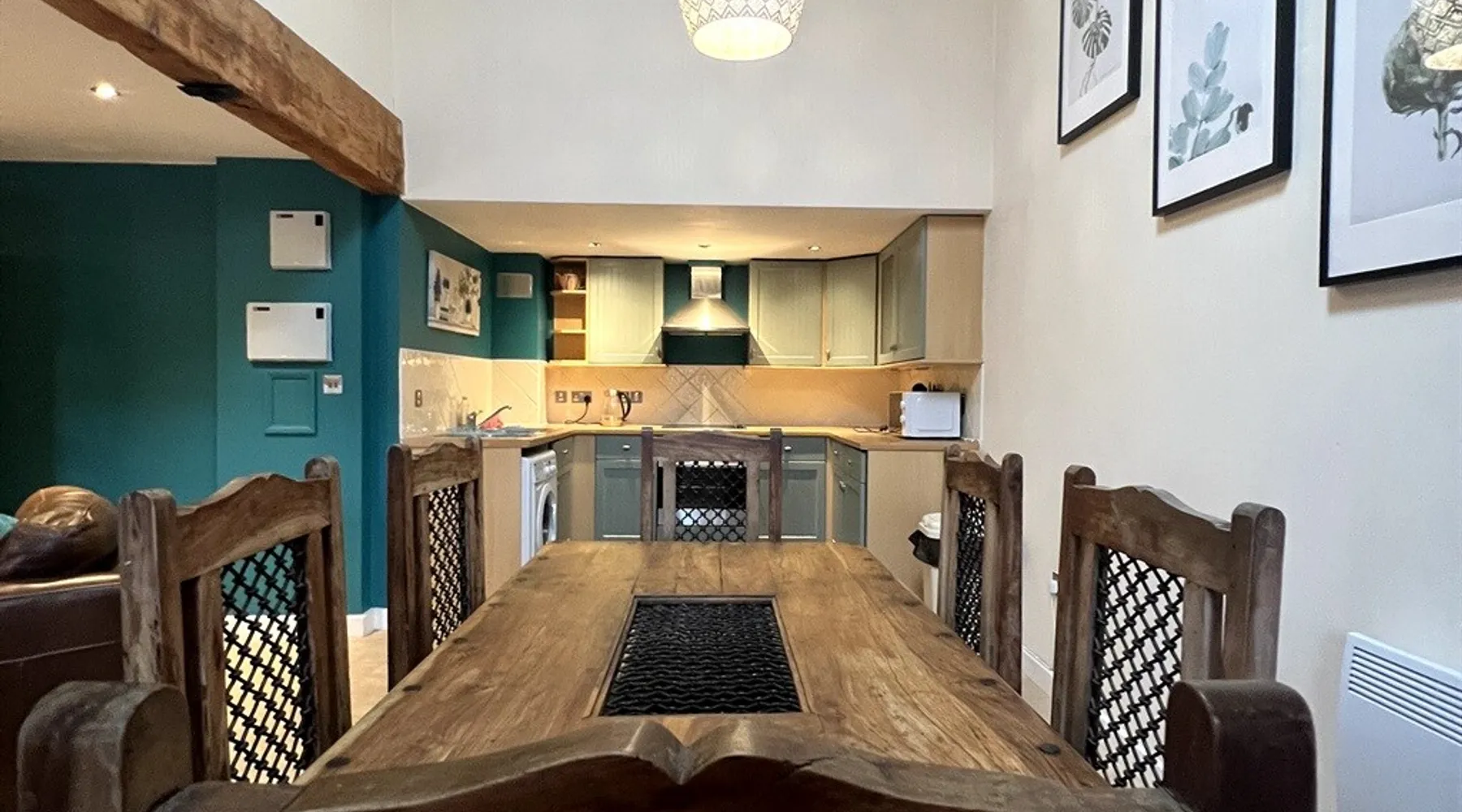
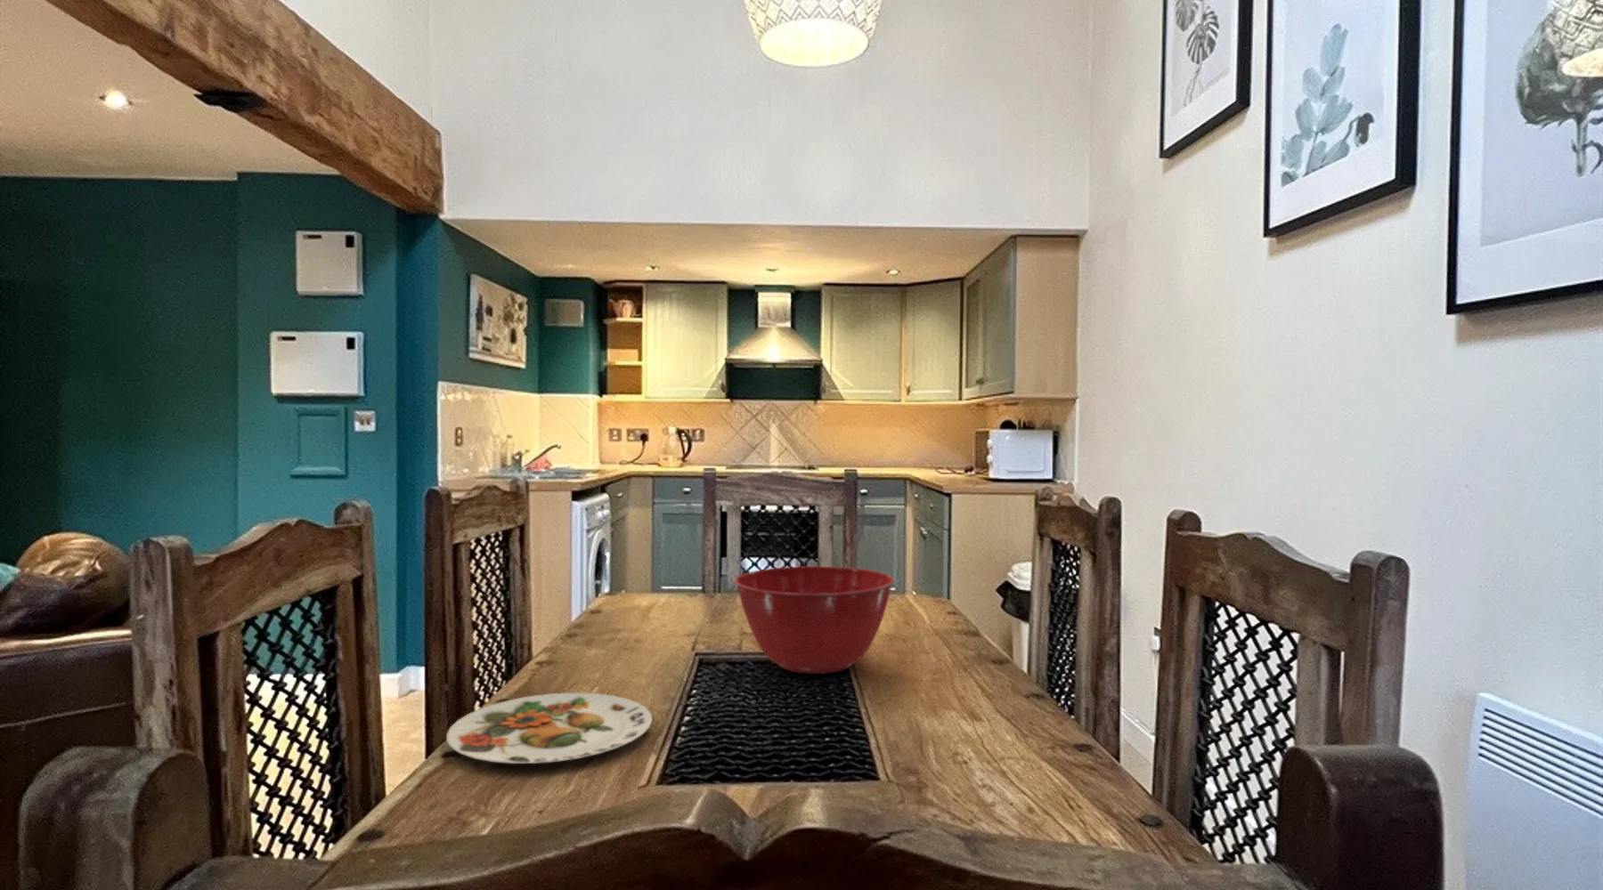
+ mixing bowl (814, 619)
+ plate (553, 727)
